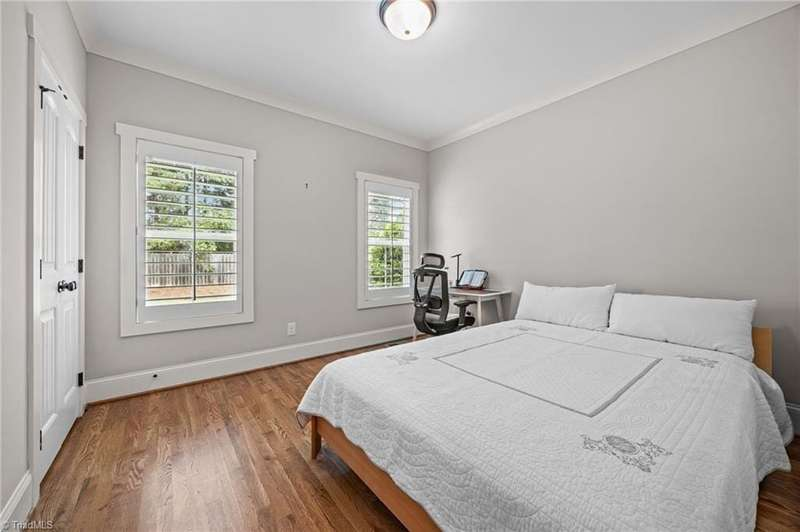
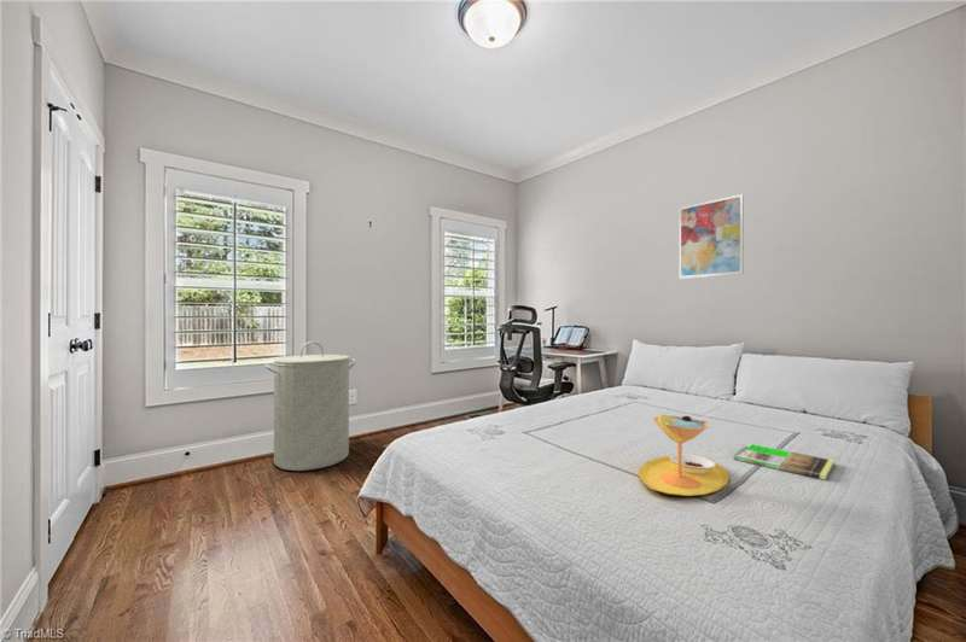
+ laundry hamper (313, 399)
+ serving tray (681, 443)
+ magazine (782, 459)
+ wall art (709, 239)
